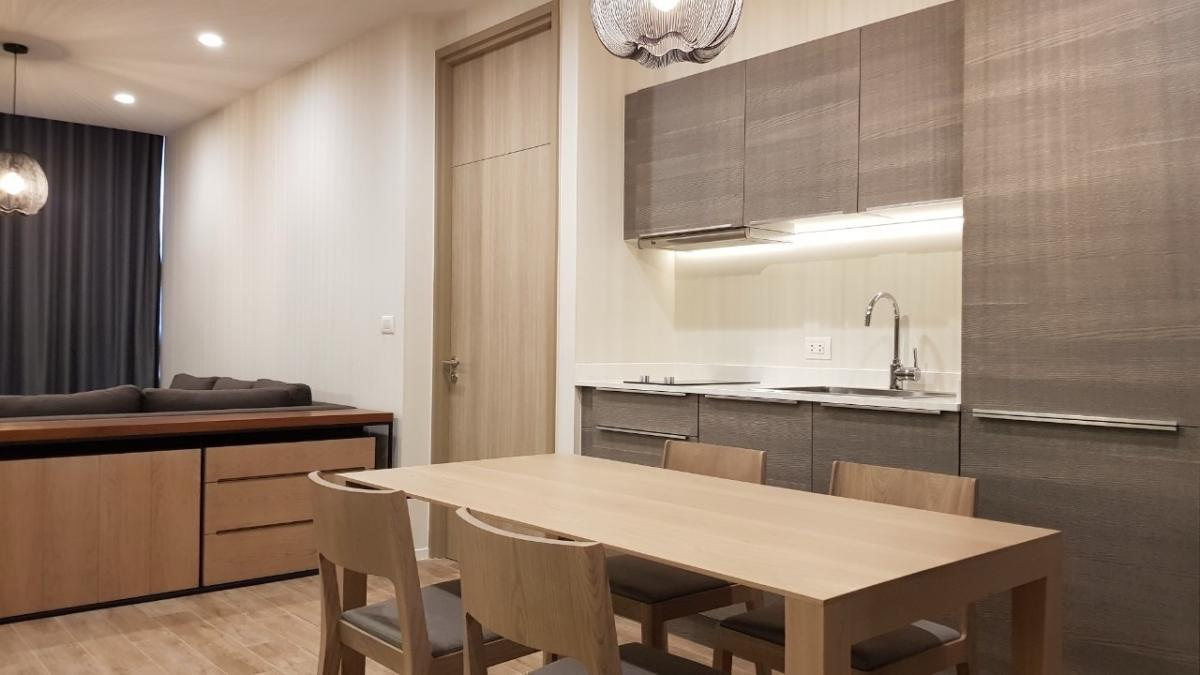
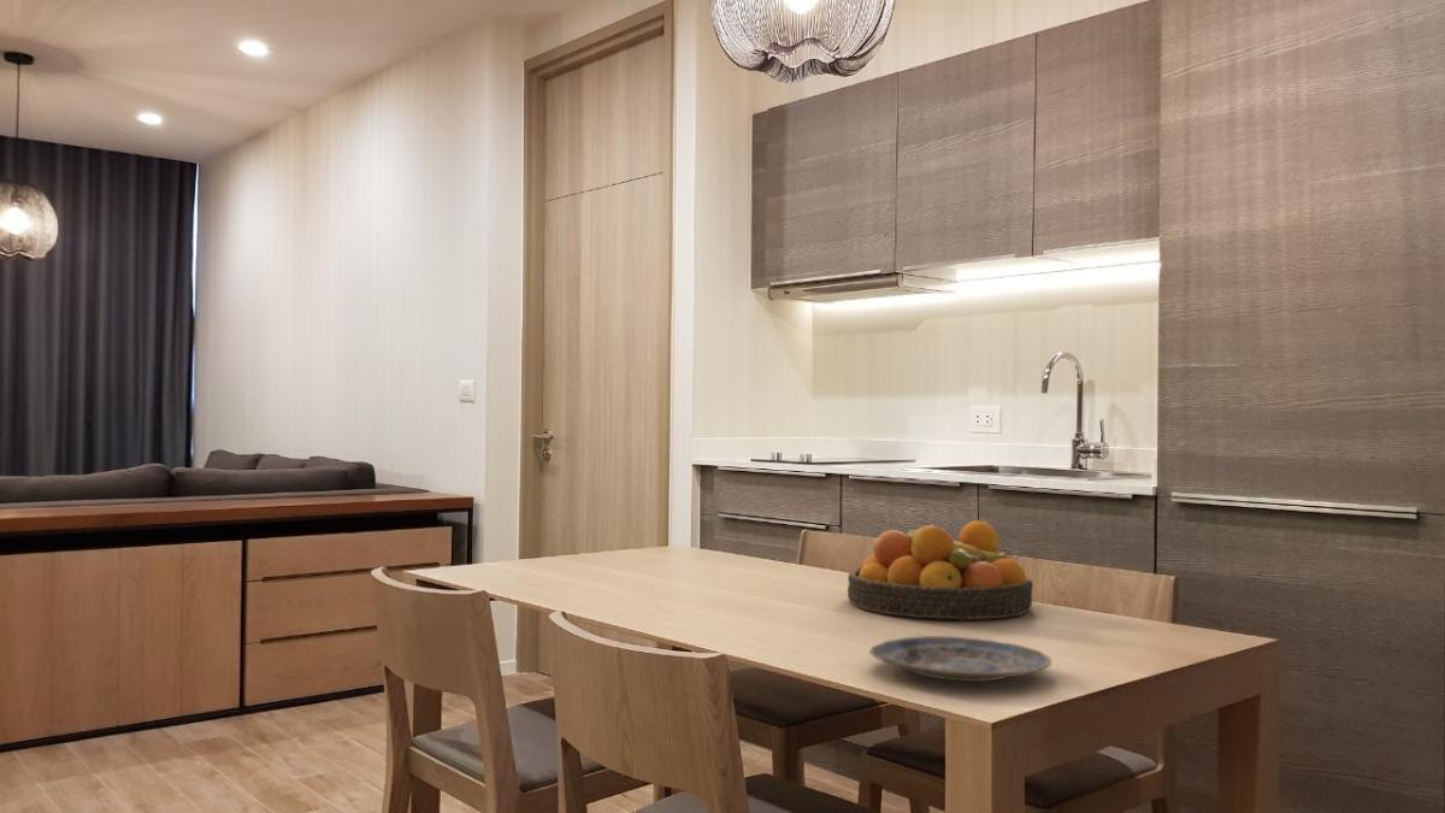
+ plate (959, 660)
+ fruit bowl (938, 562)
